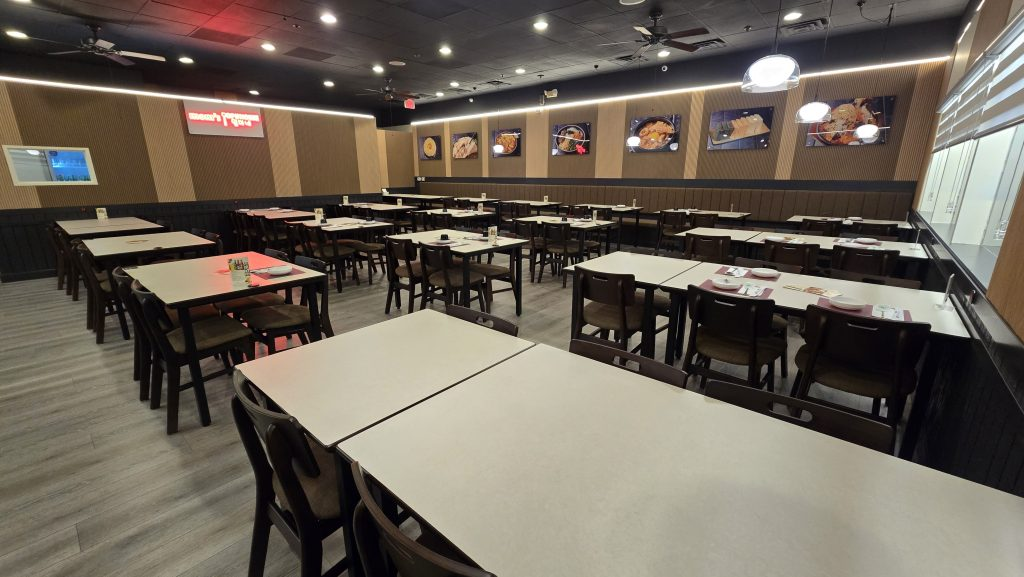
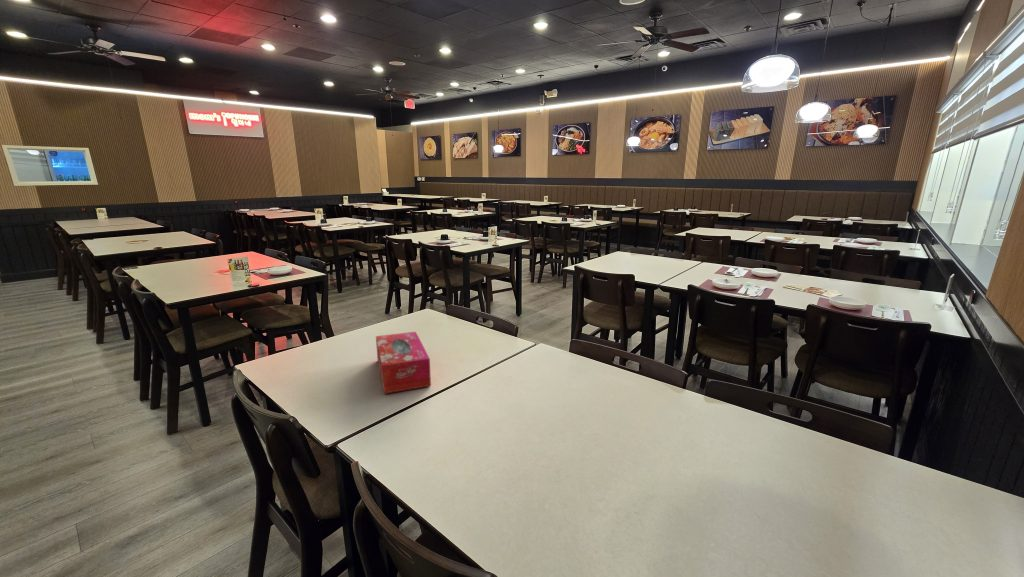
+ tissue box (401, 359)
